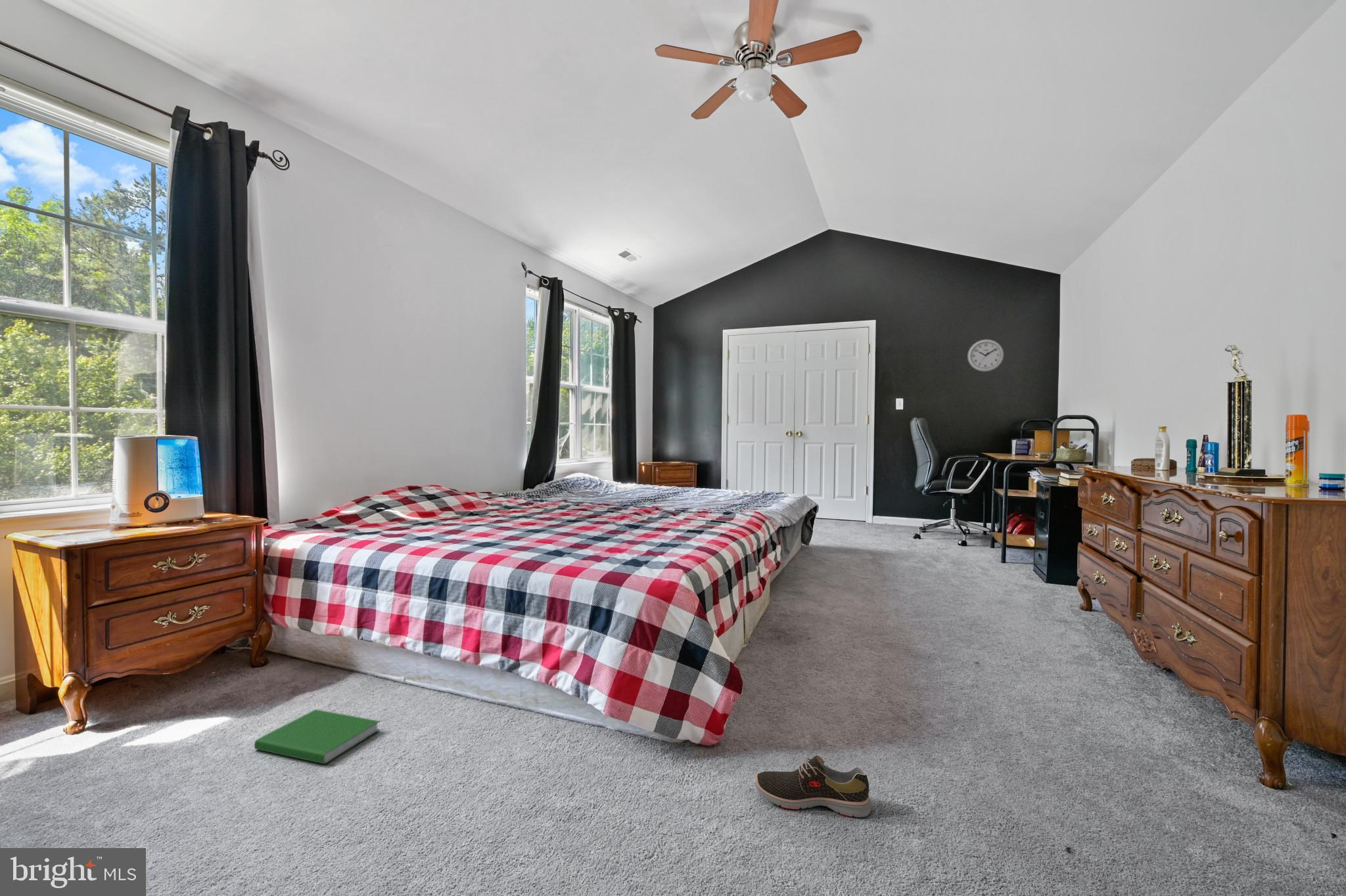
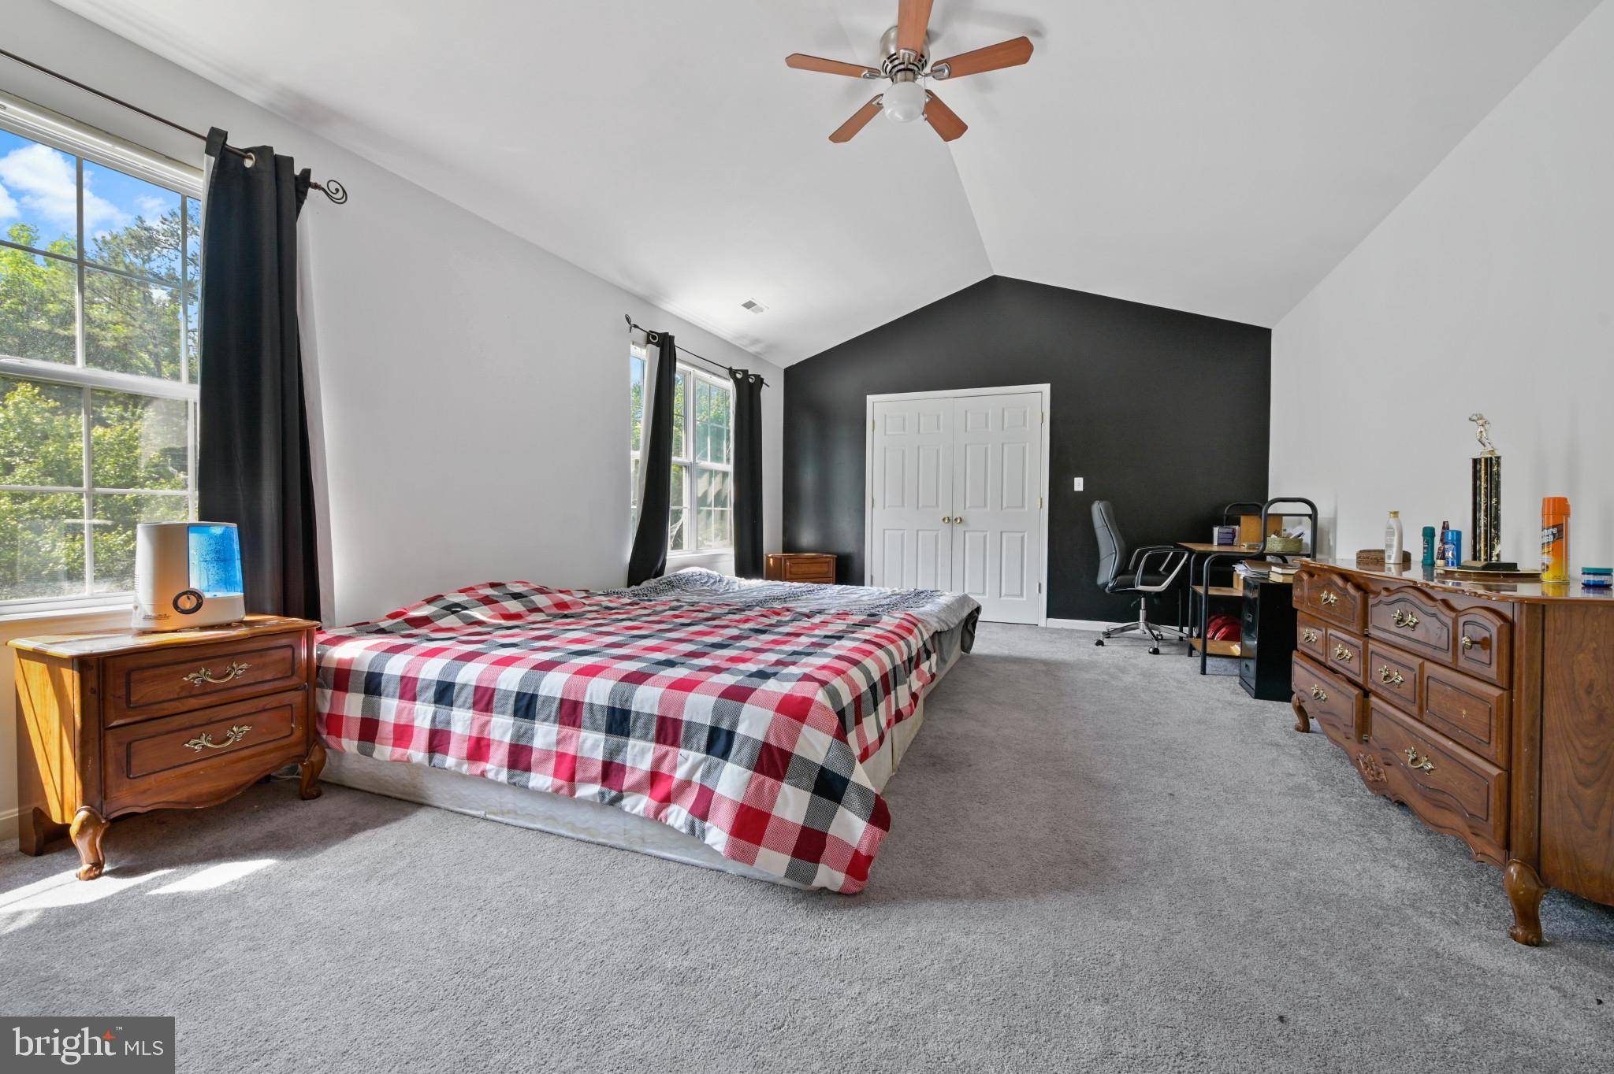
- wall clock (985, 355)
- hardcover book (319, 735)
- shoe (812, 776)
